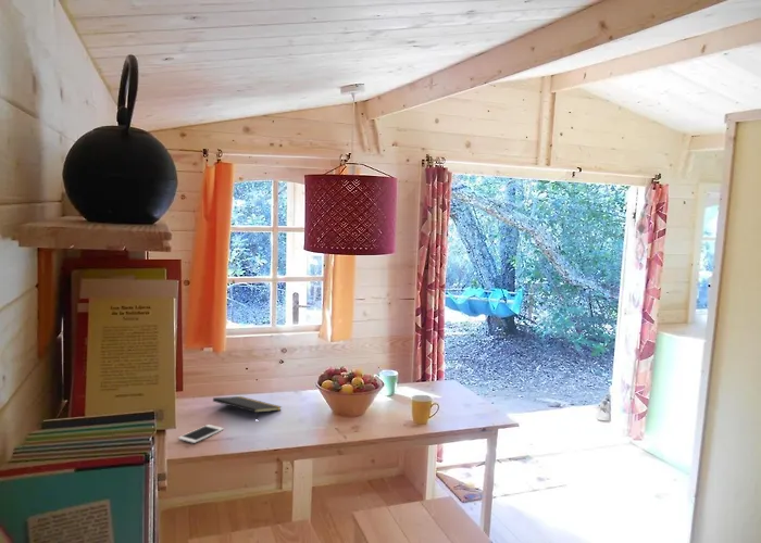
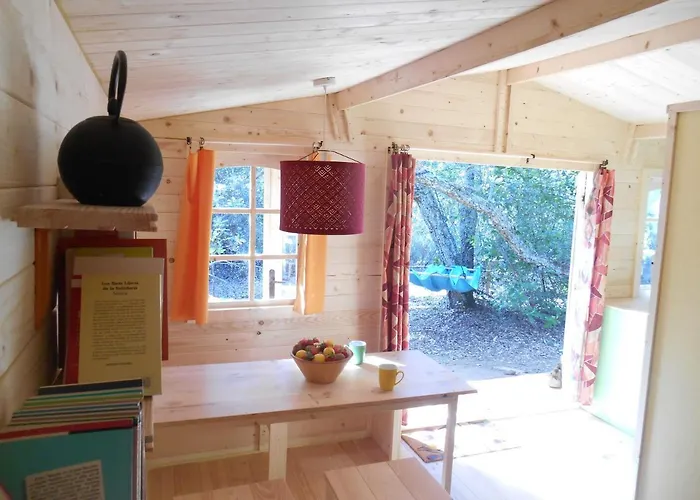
- cell phone (201, 433)
- notepad (247, 404)
